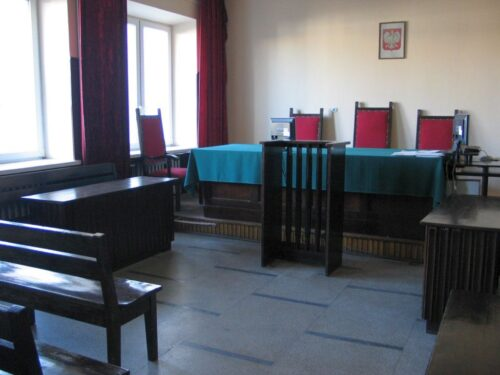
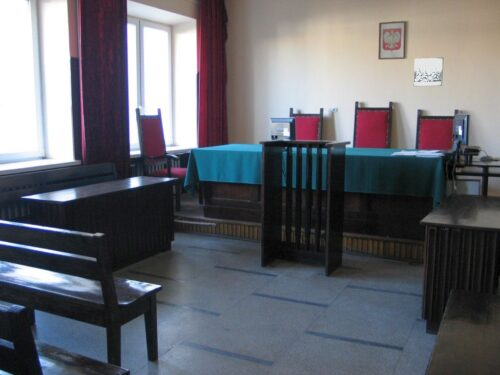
+ wall art (428, 72)
